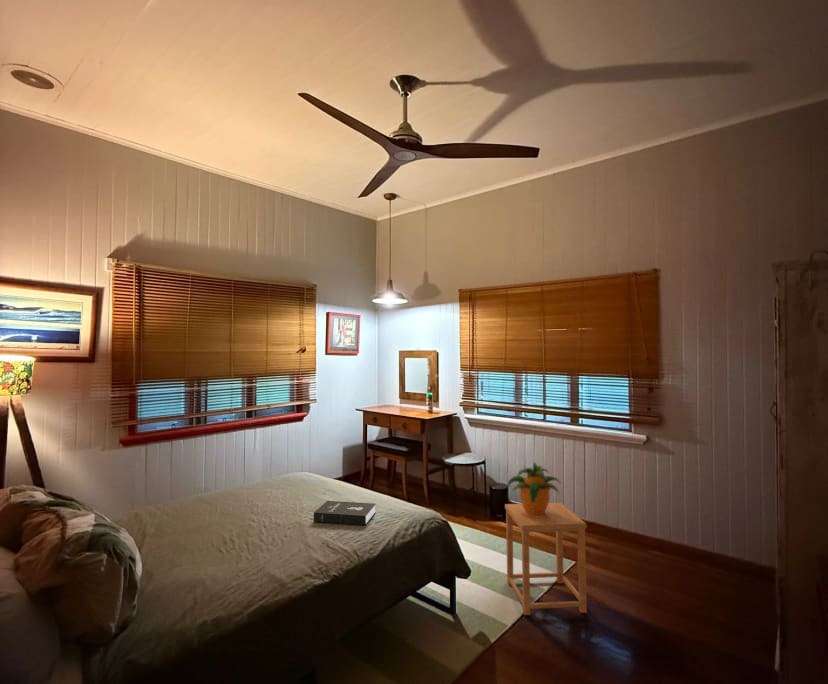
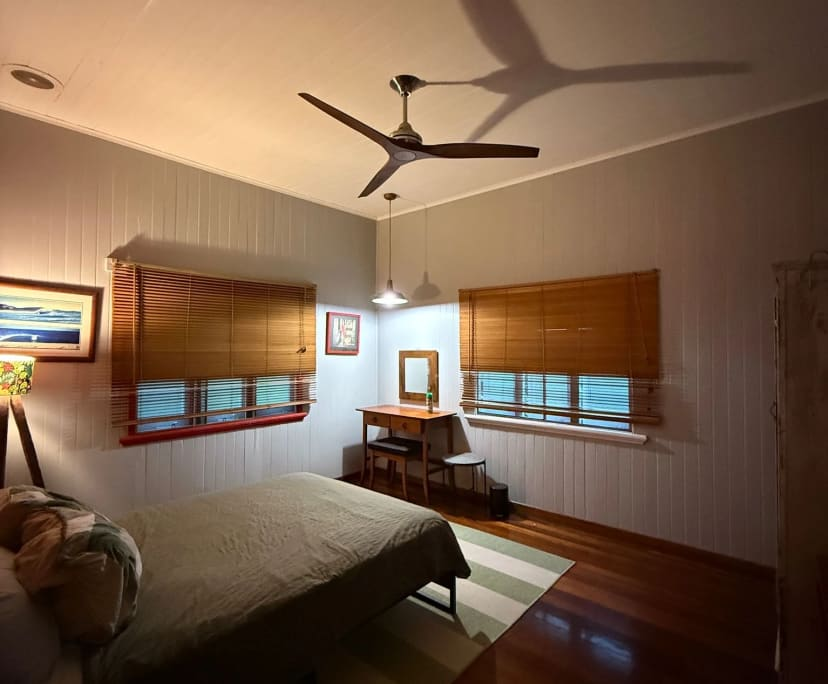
- side table (556, 554)
- potted plant (537, 487)
- booklet (345, 512)
